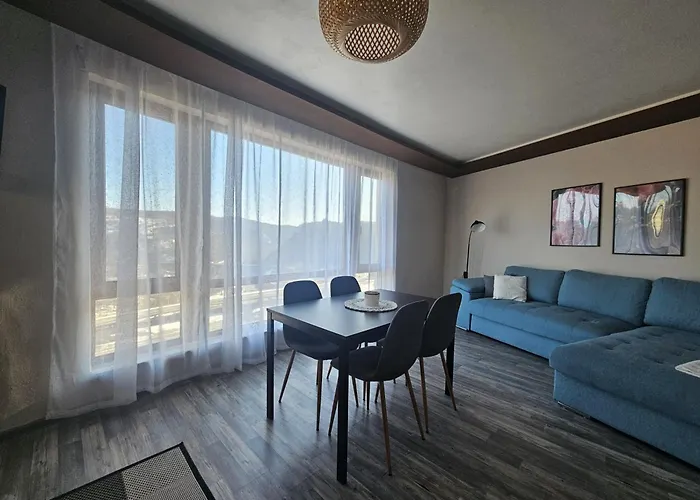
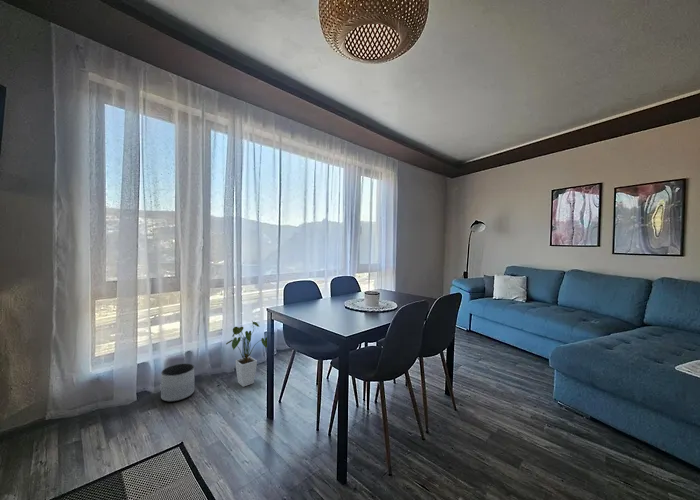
+ house plant (250, 353)
+ planter (178, 382)
